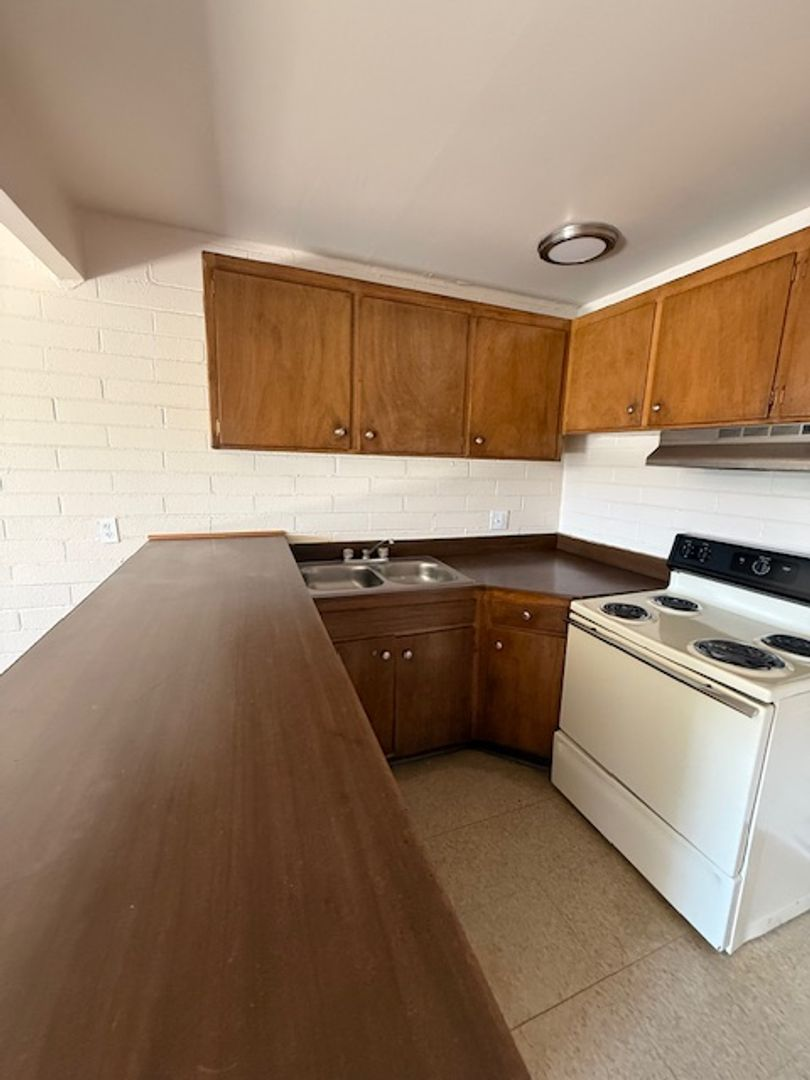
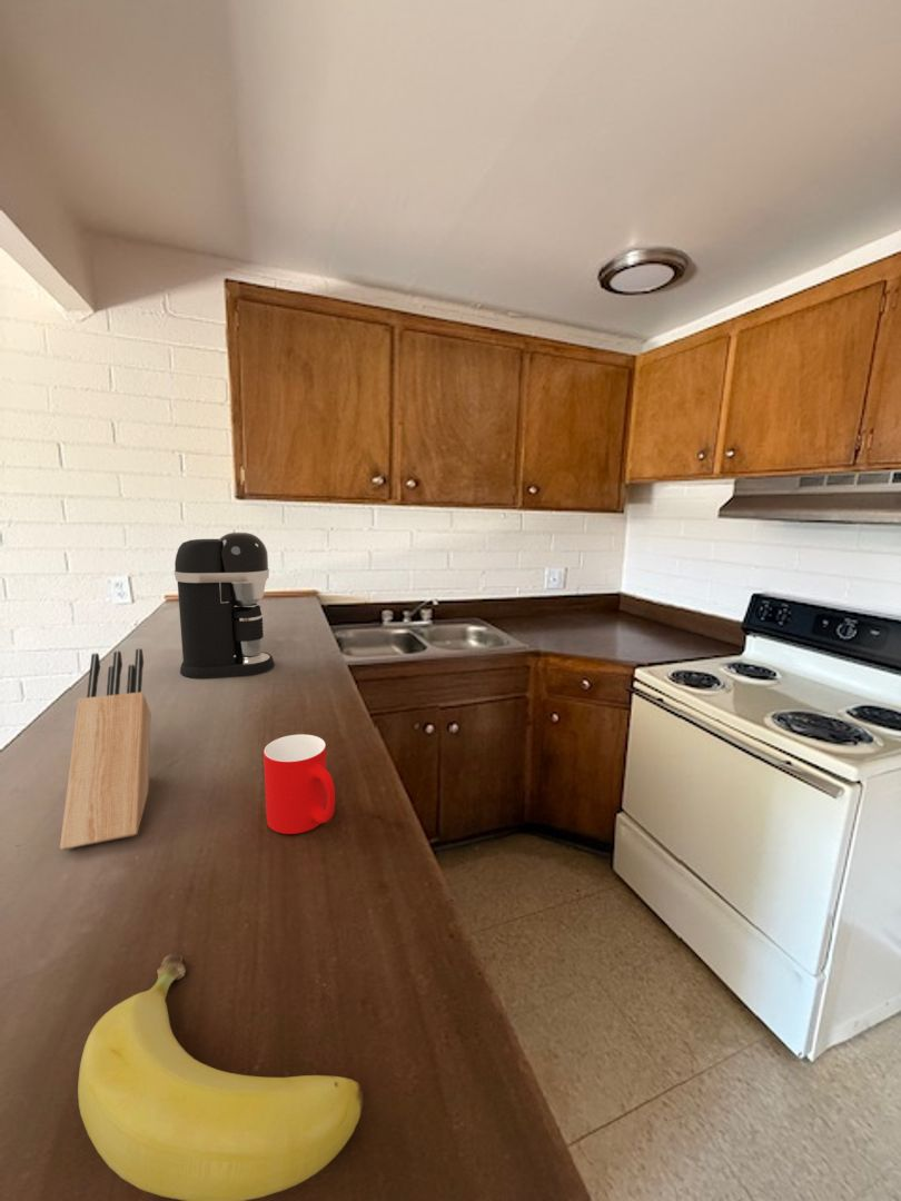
+ banana (222, 1071)
+ knife block (110, 734)
+ coffee maker (225, 602)
+ cup (304, 786)
